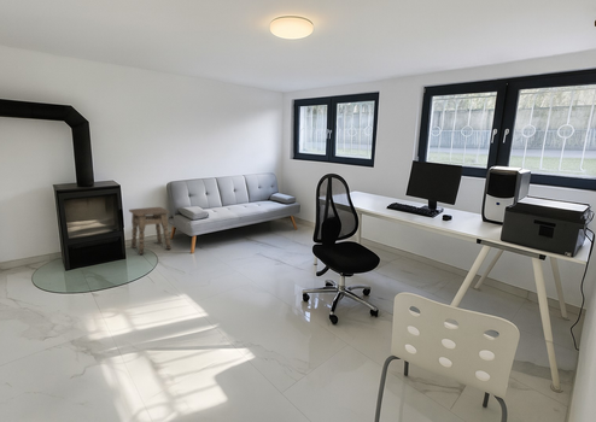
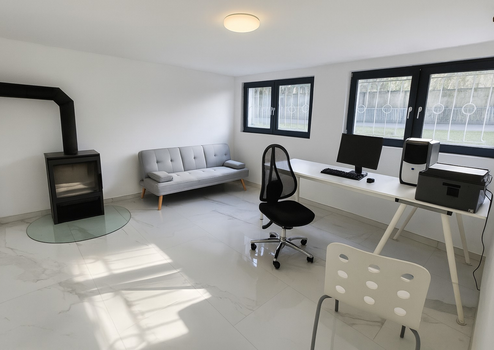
- side table (147, 224)
